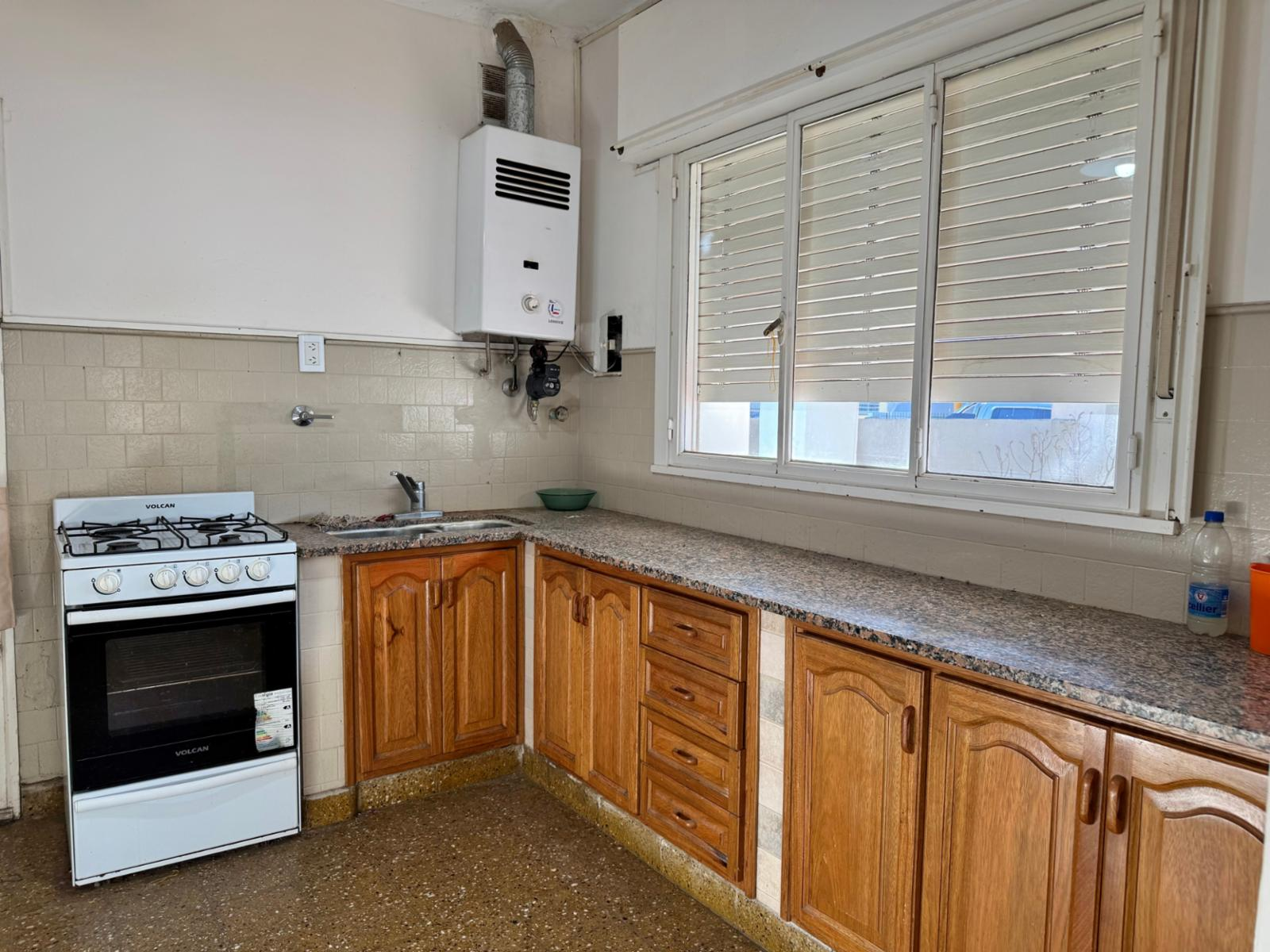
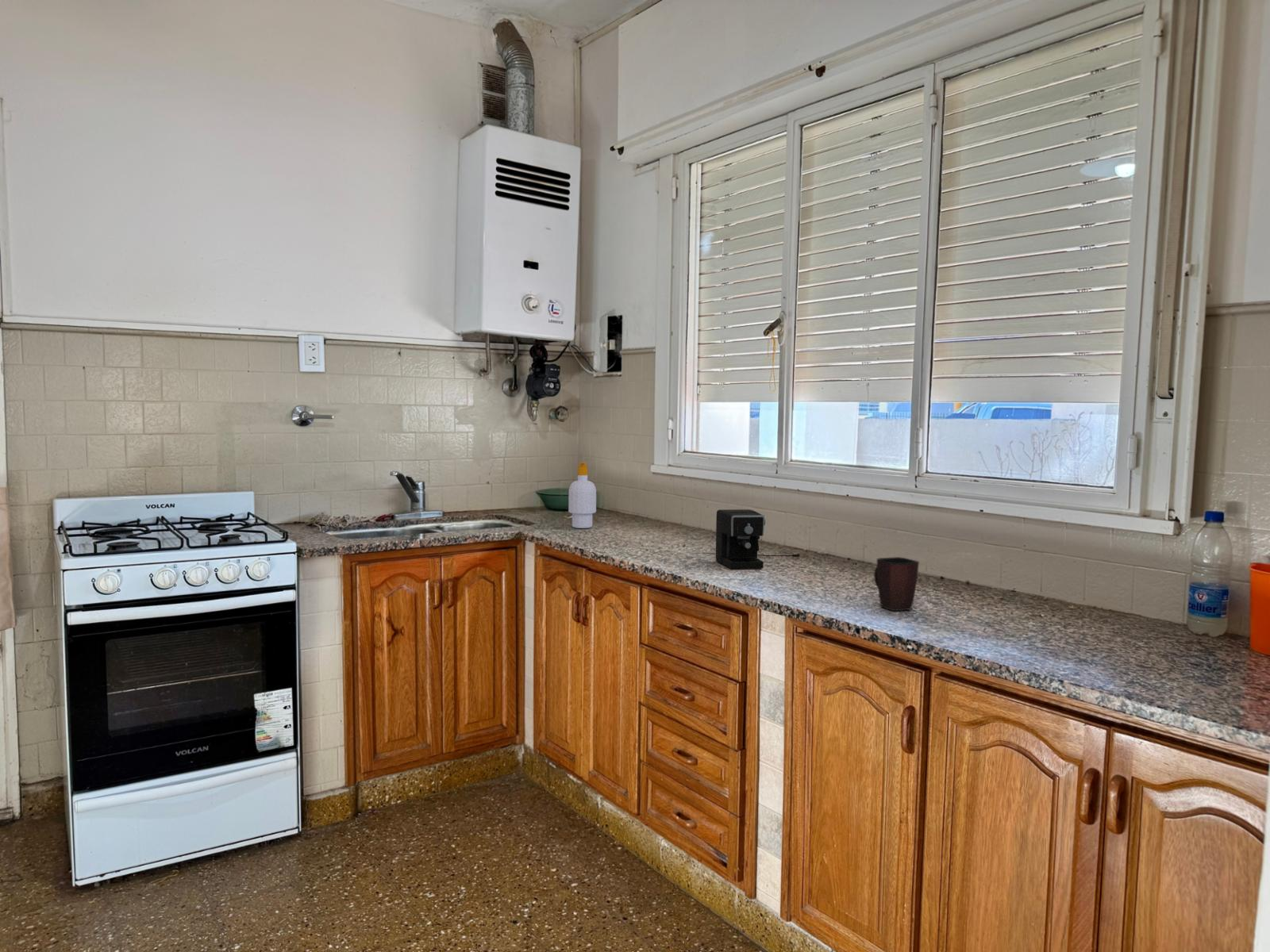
+ coffee maker (763, 535)
+ mug (891, 583)
+ soap bottle (582, 495)
